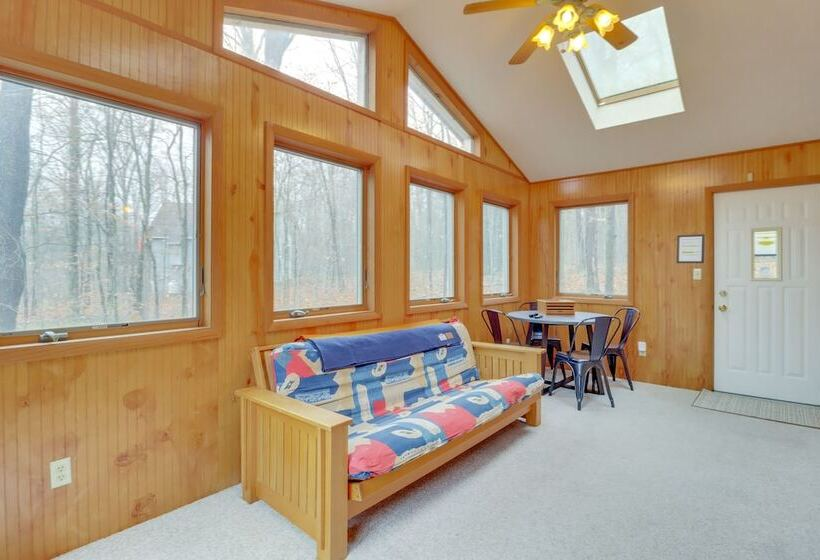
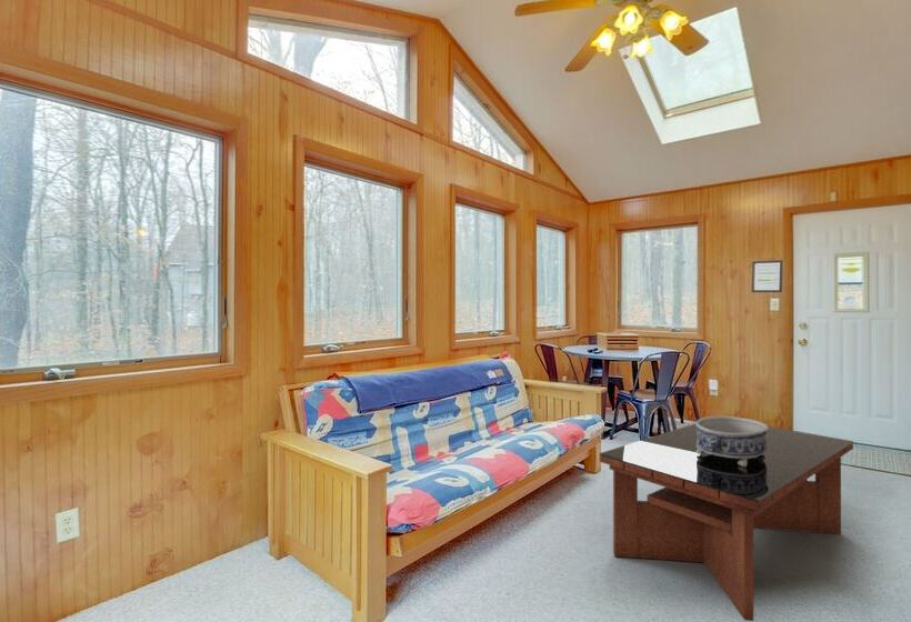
+ decorative bowl (731, 438)
+ coffee table (731, 494)
